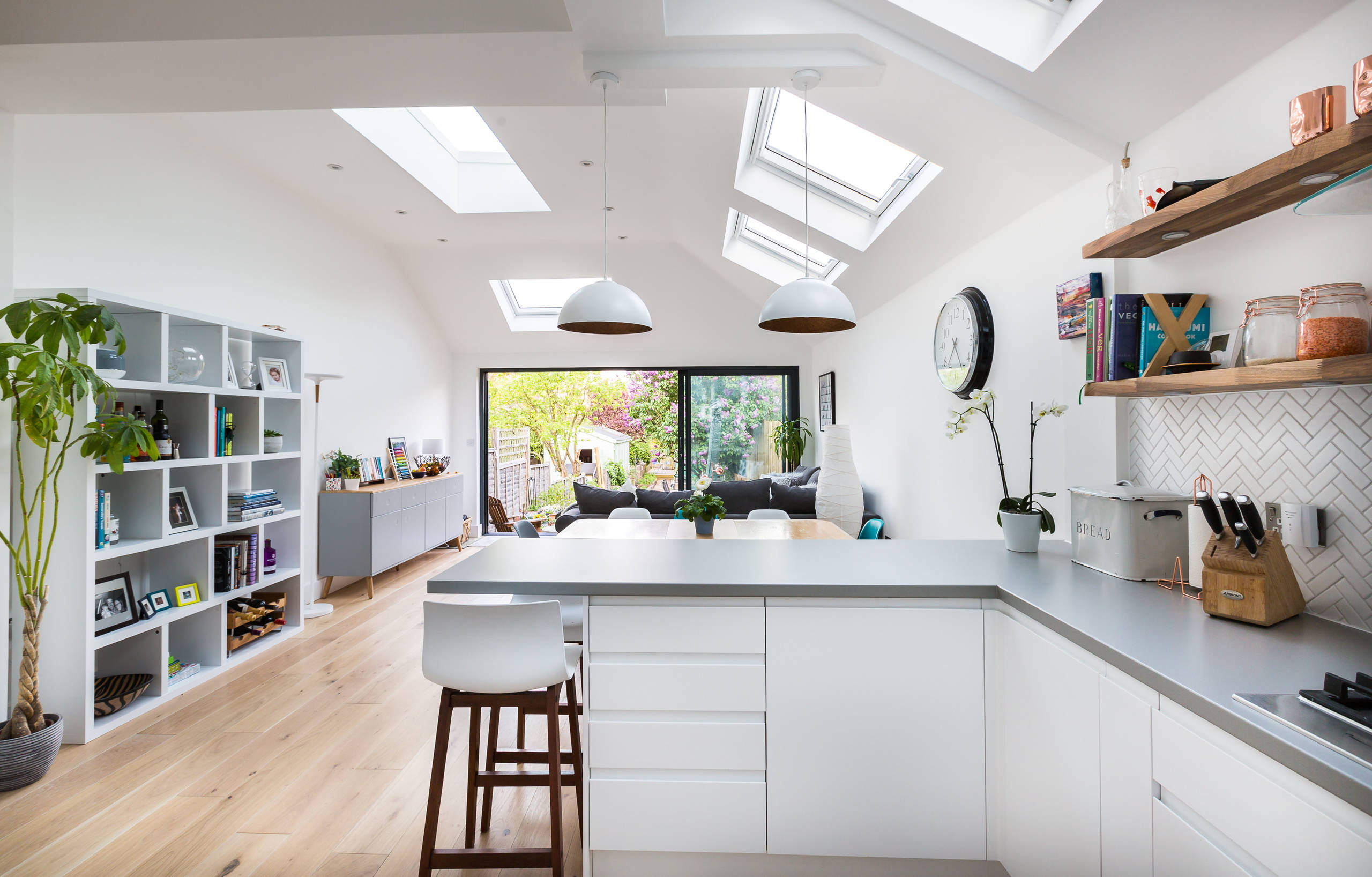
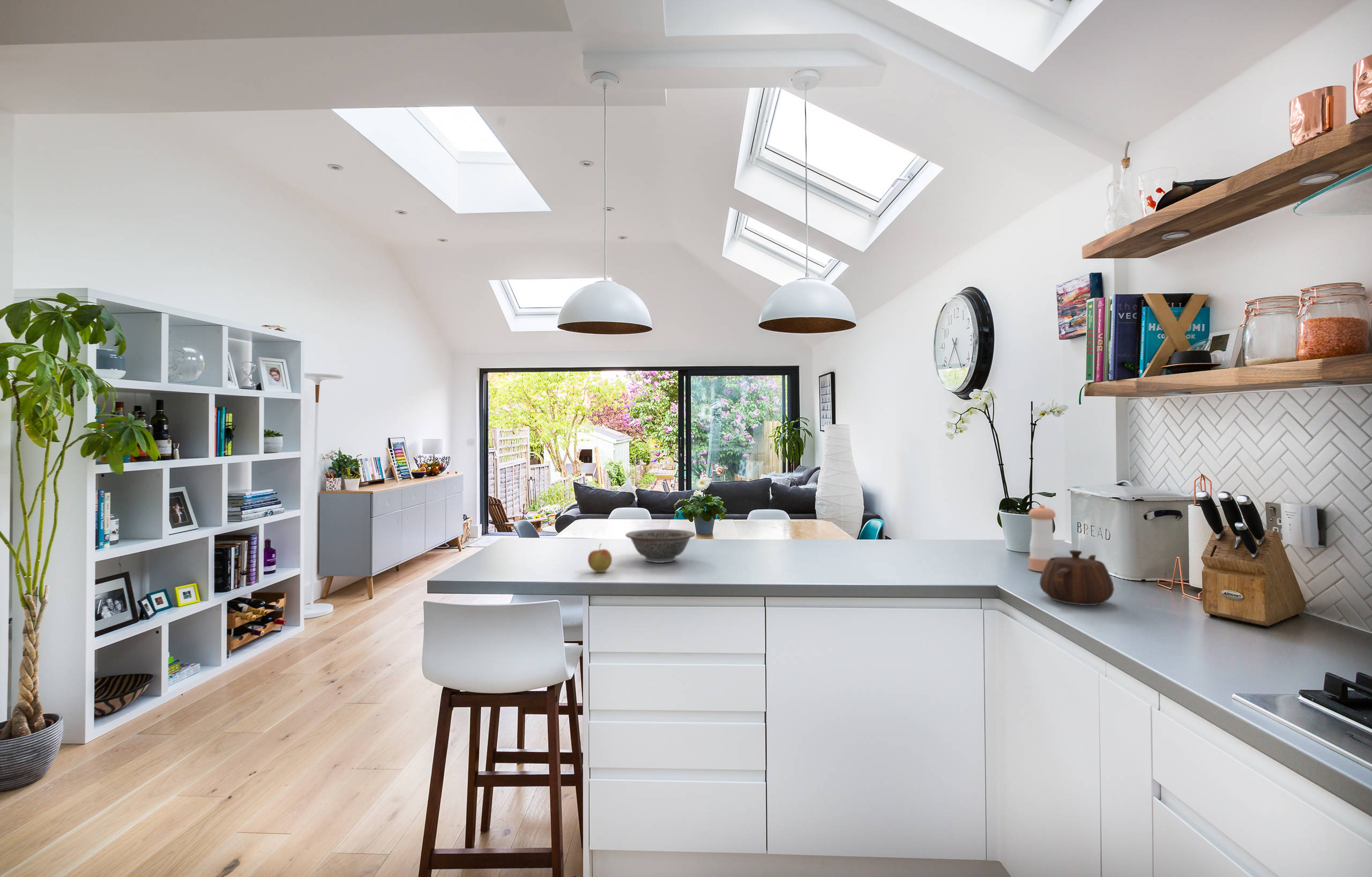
+ pepper shaker (1042, 537)
+ decorative bowl (660, 547)
+ teapot (1077, 575)
+ apple (600, 558)
